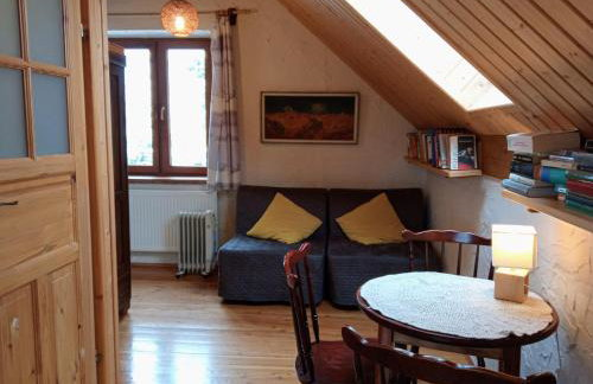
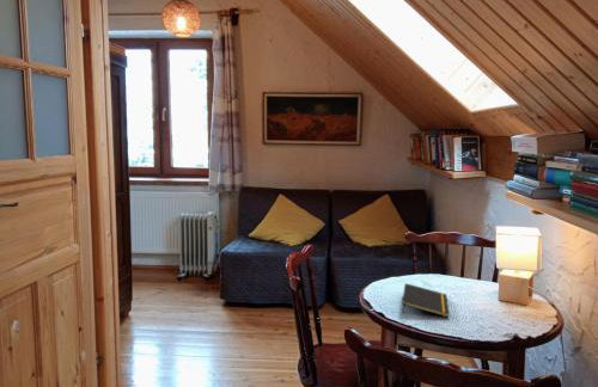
+ notepad (425, 299)
